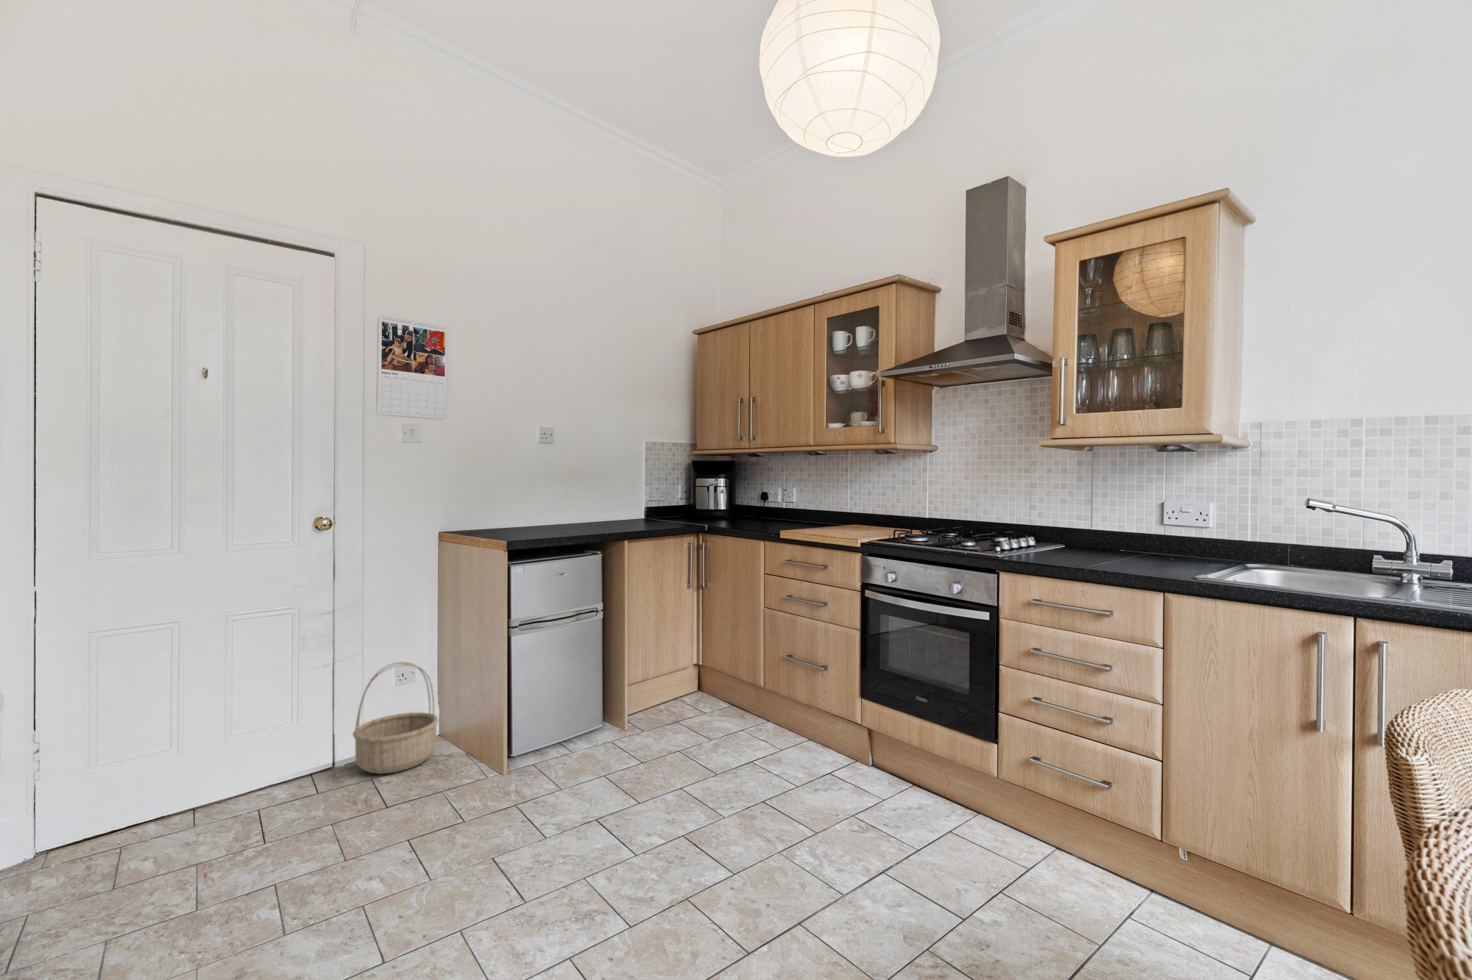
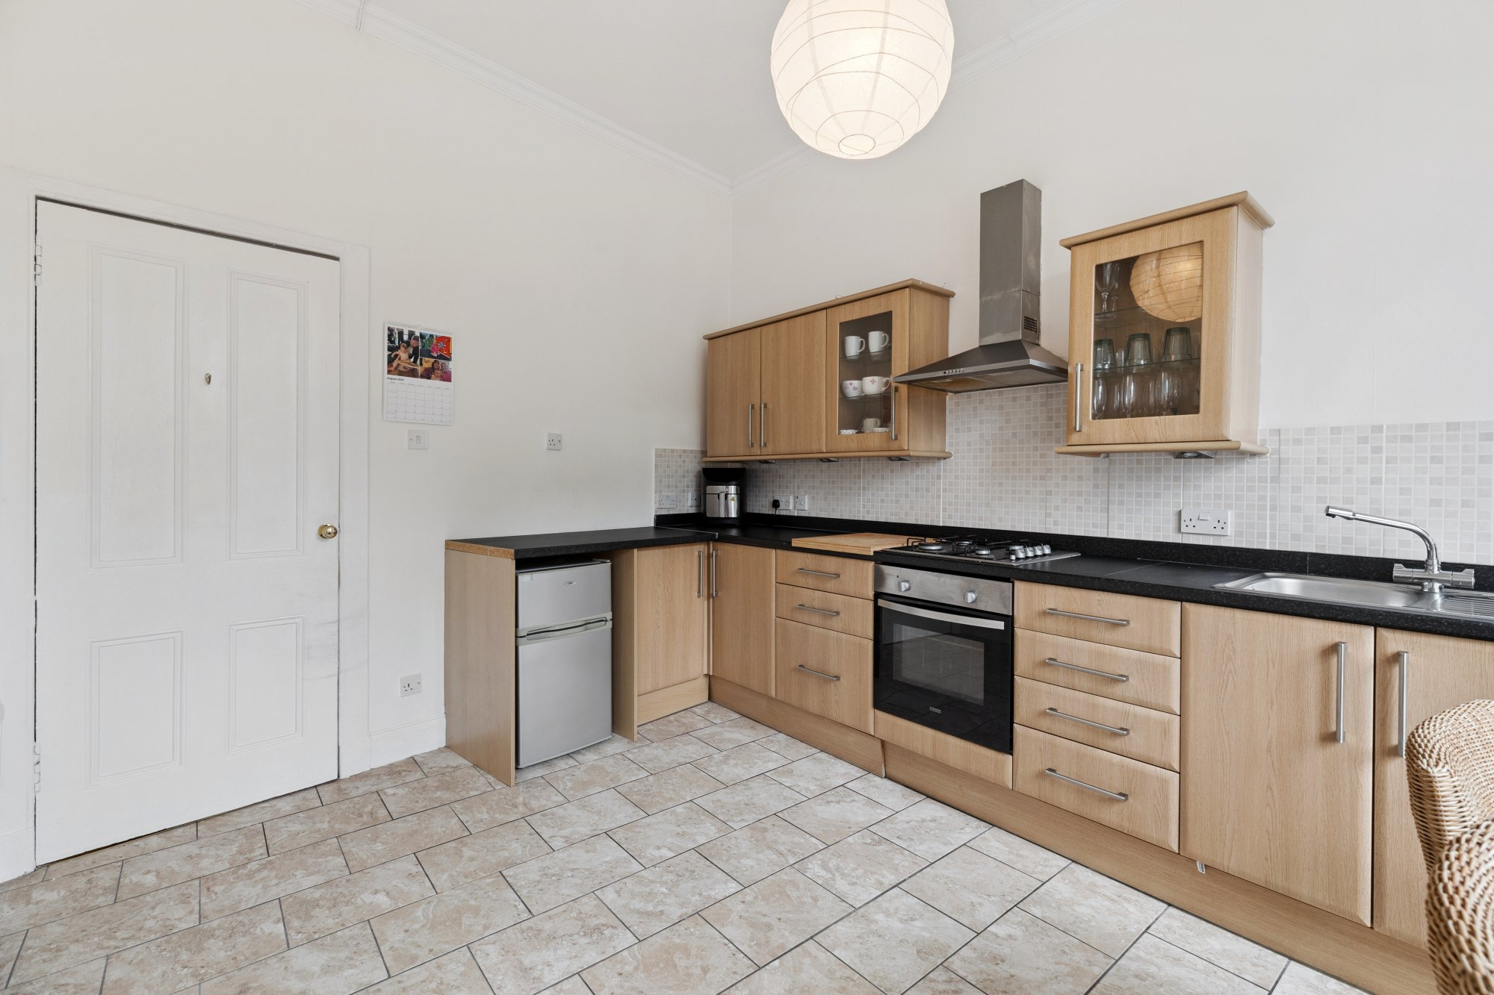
- basket (396, 714)
